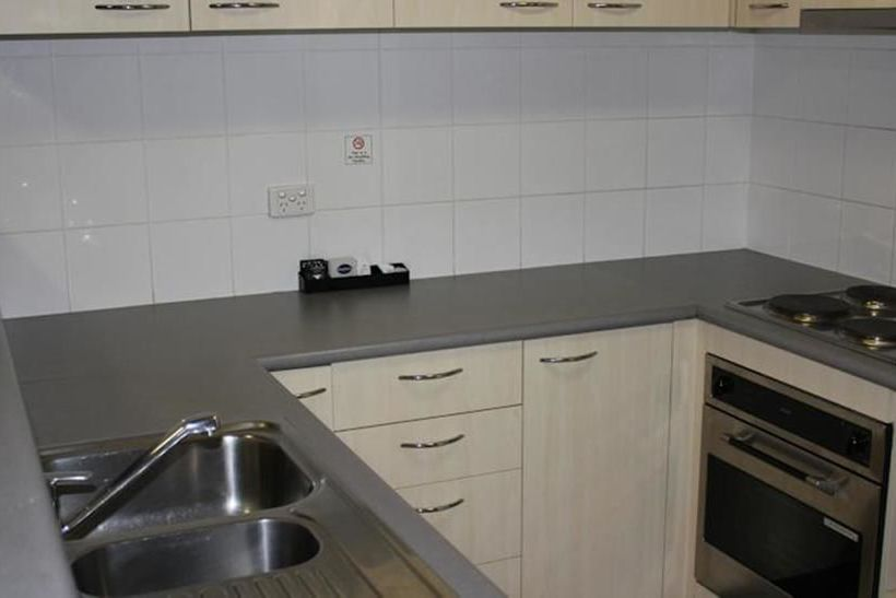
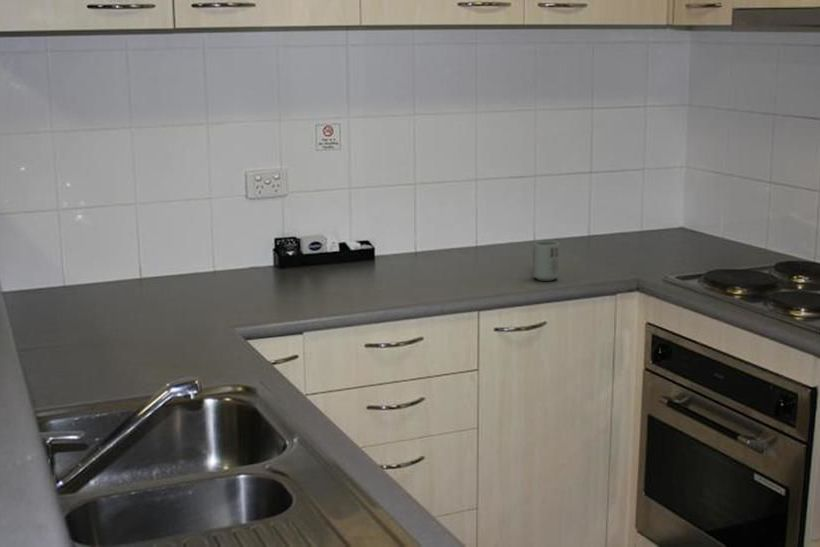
+ cup (545, 260)
